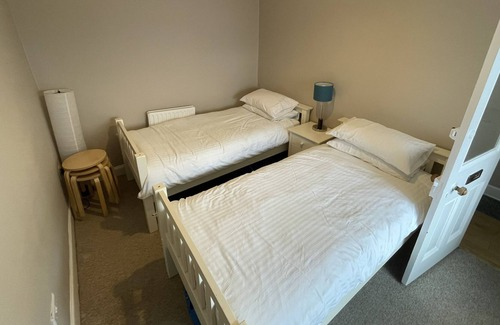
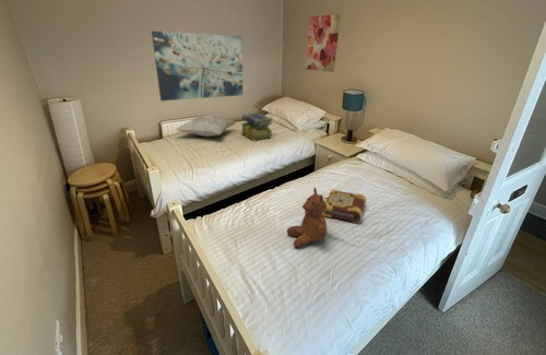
+ stack of books (257, 126)
+ book (344, 203)
+ decorative pillow (206, 126)
+ wall art (202, 67)
+ teddy bear (308, 216)
+ wall art (321, 44)
